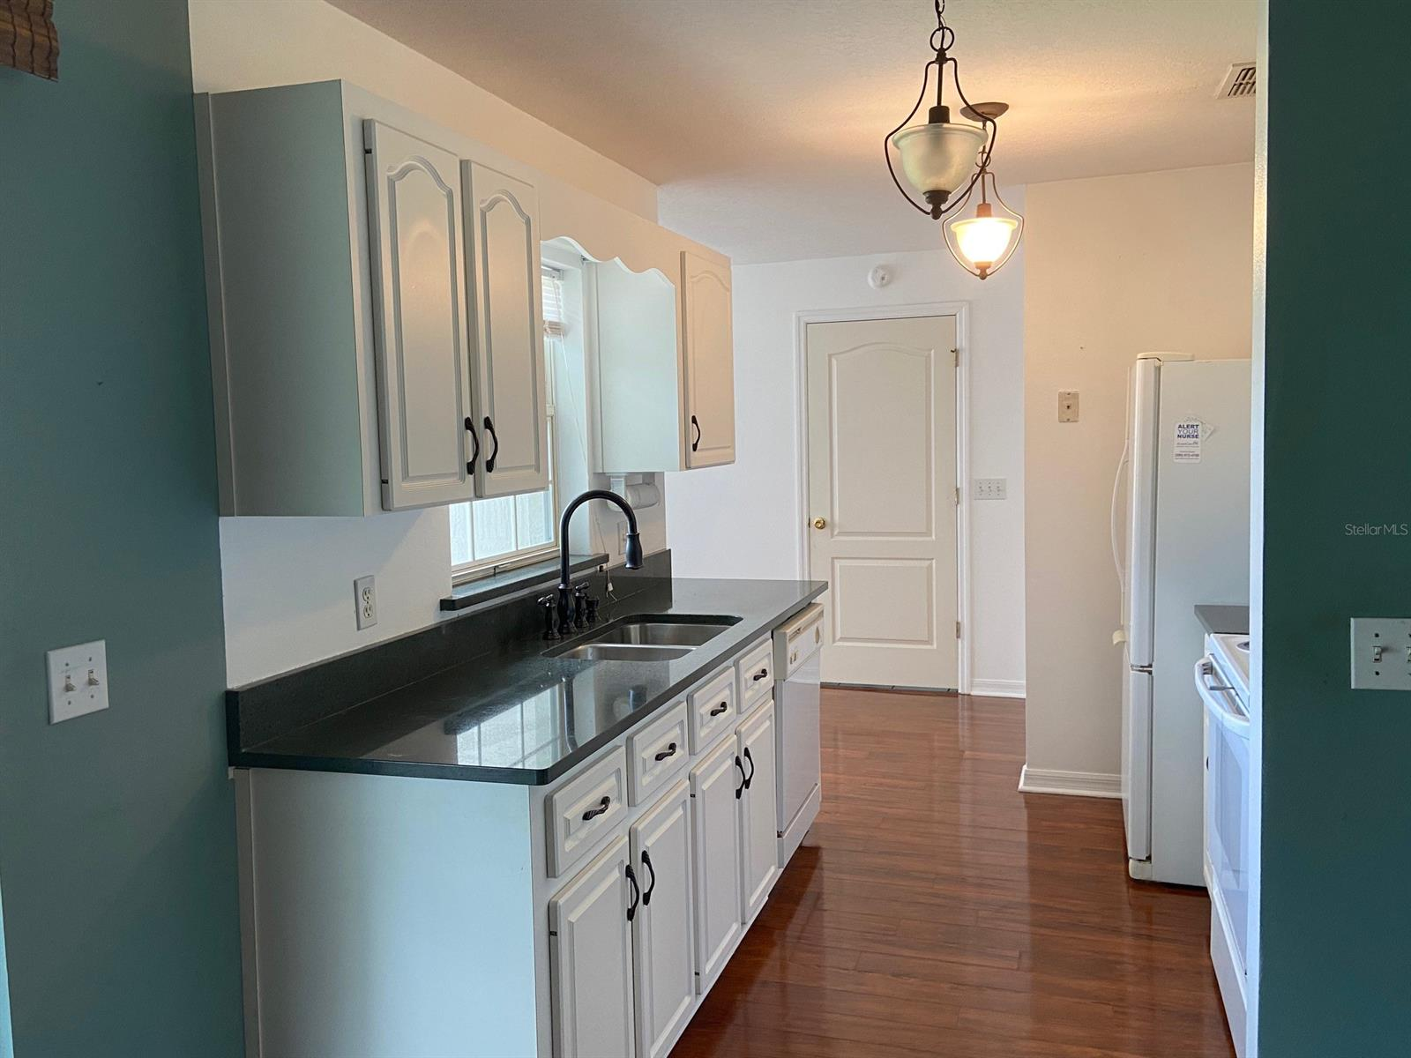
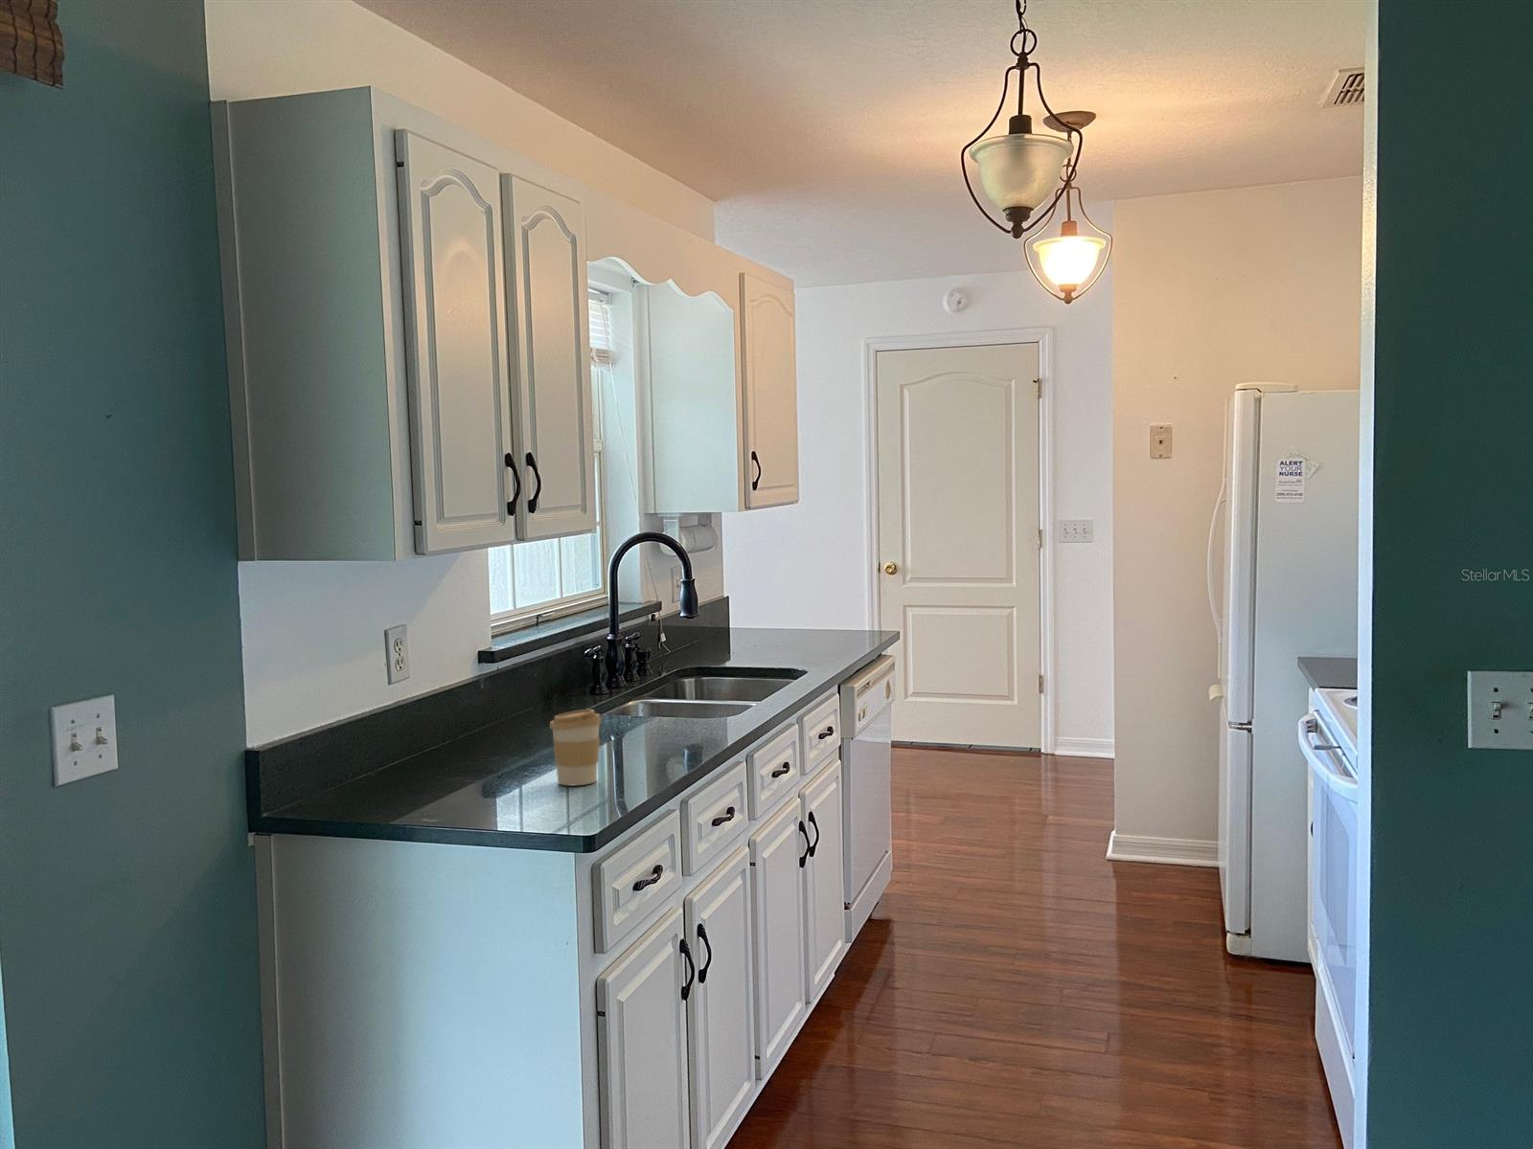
+ coffee cup (576, 746)
